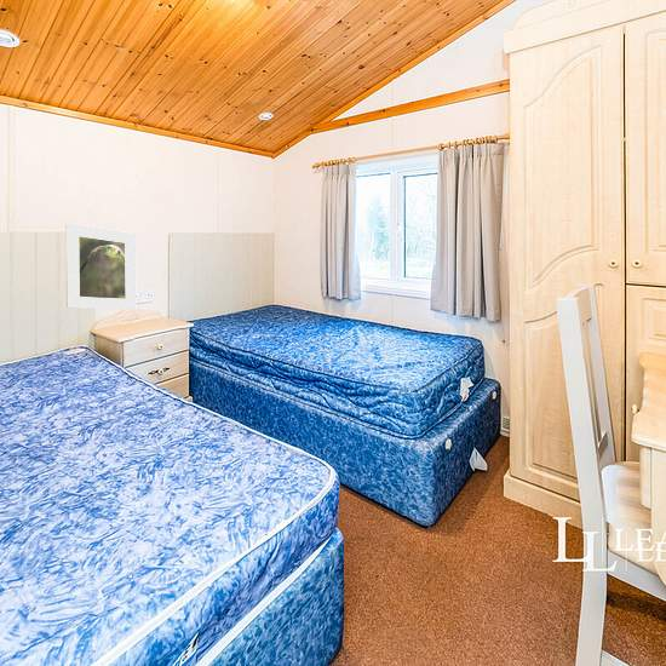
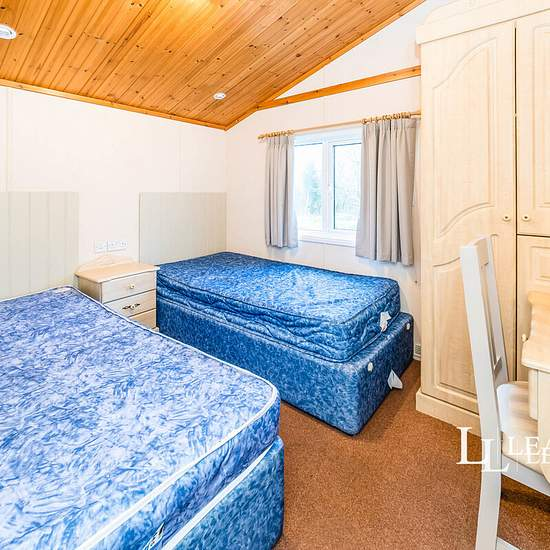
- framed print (102, 269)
